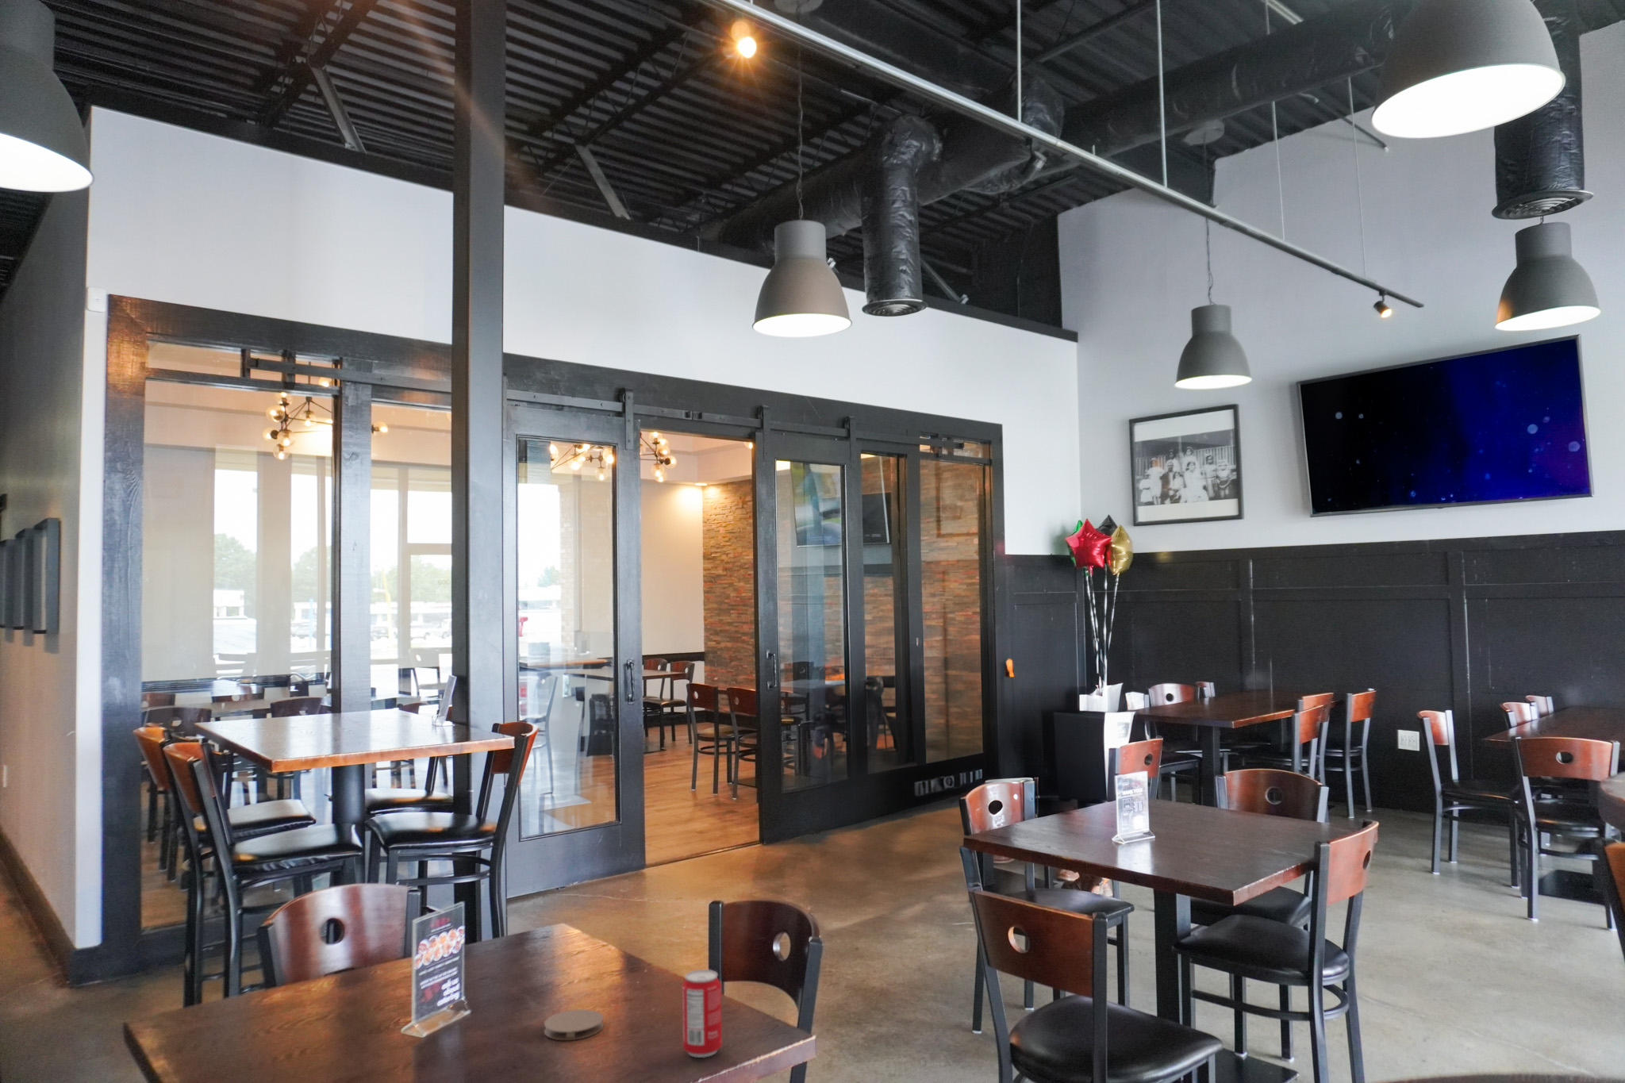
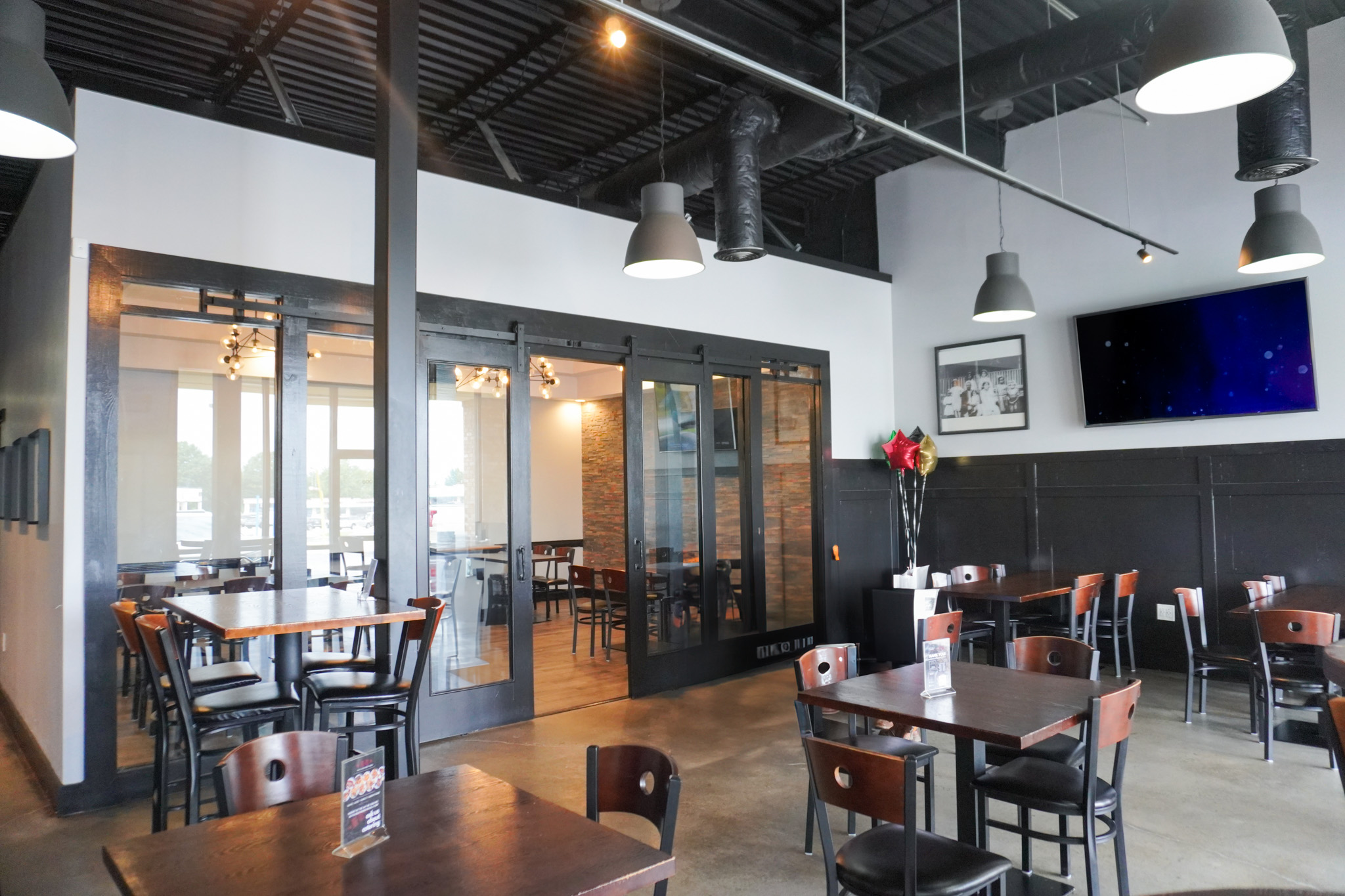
- beverage can (702, 1013)
- coaster (574, 1024)
